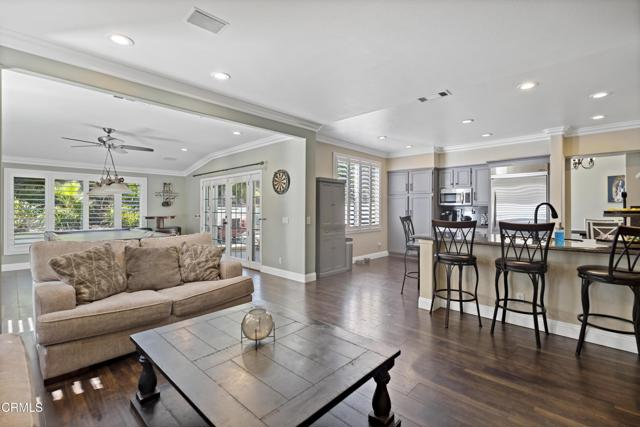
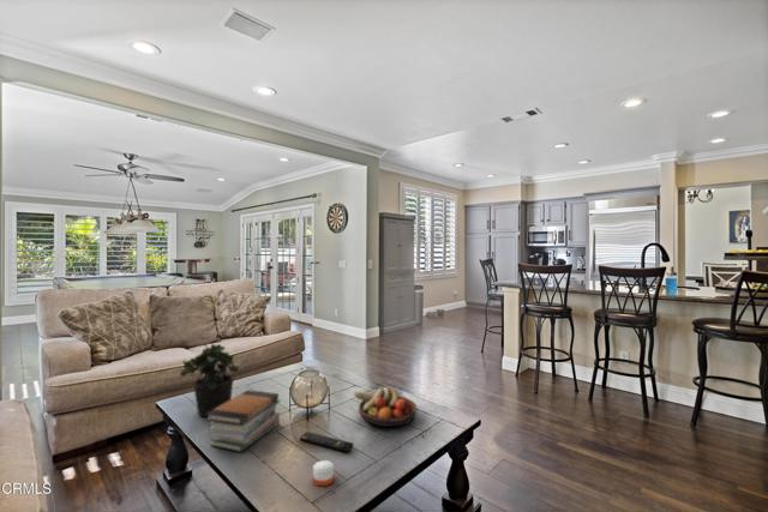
+ fruit bowl (386, 403)
+ remote control (325, 441)
+ book stack (245, 418)
+ candle (323, 465)
+ potted plant (210, 377)
